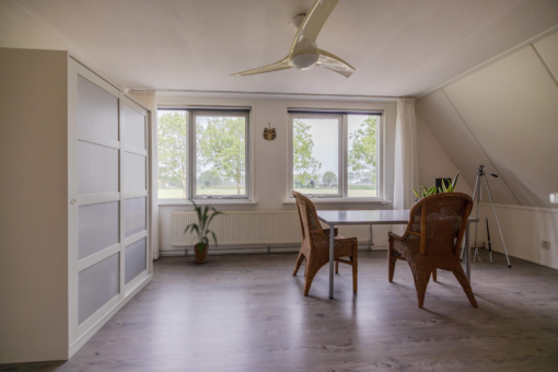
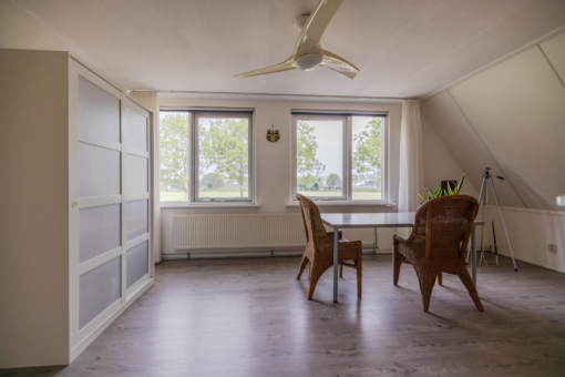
- house plant (207, 230)
